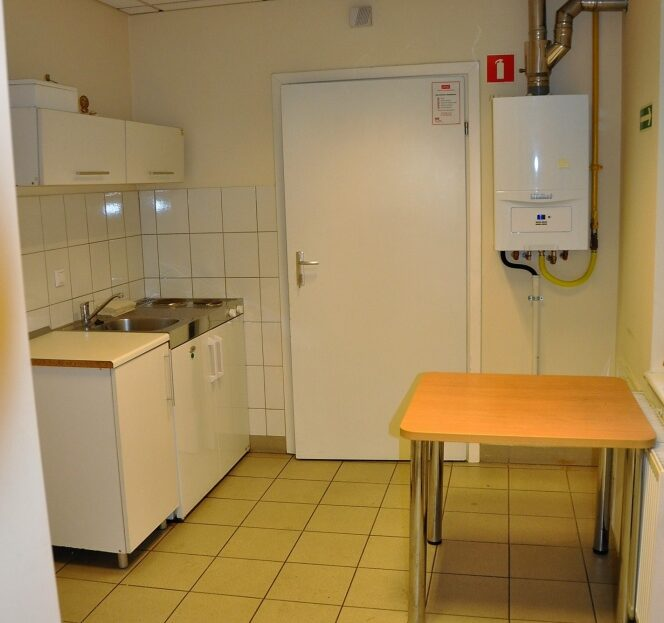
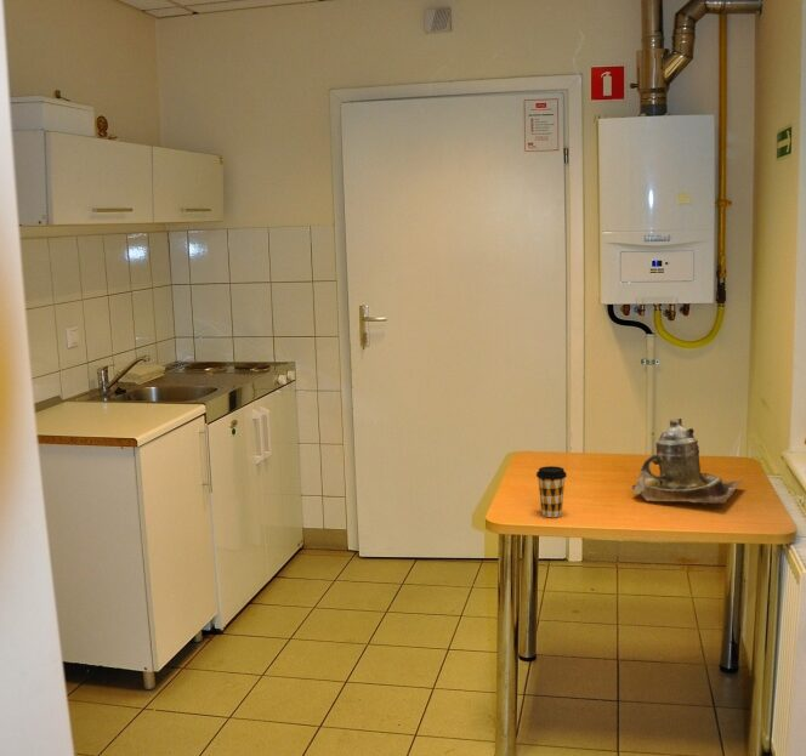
+ teapot (687, 456)
+ coffee cup (551, 491)
